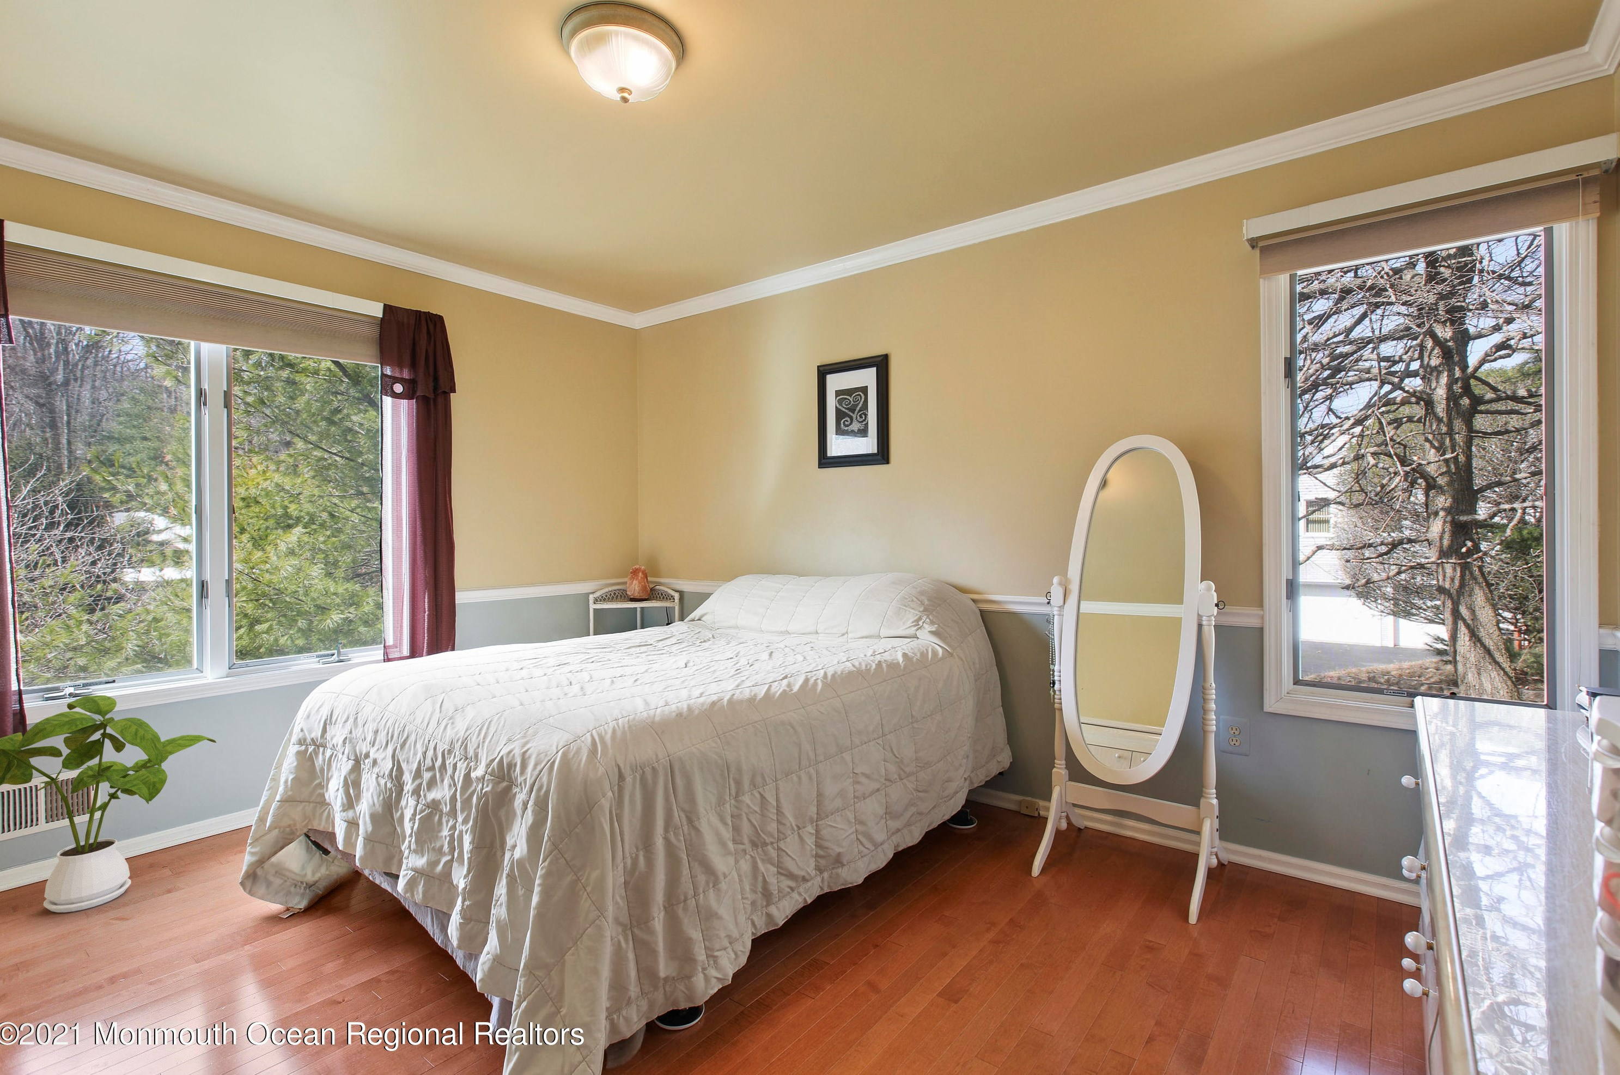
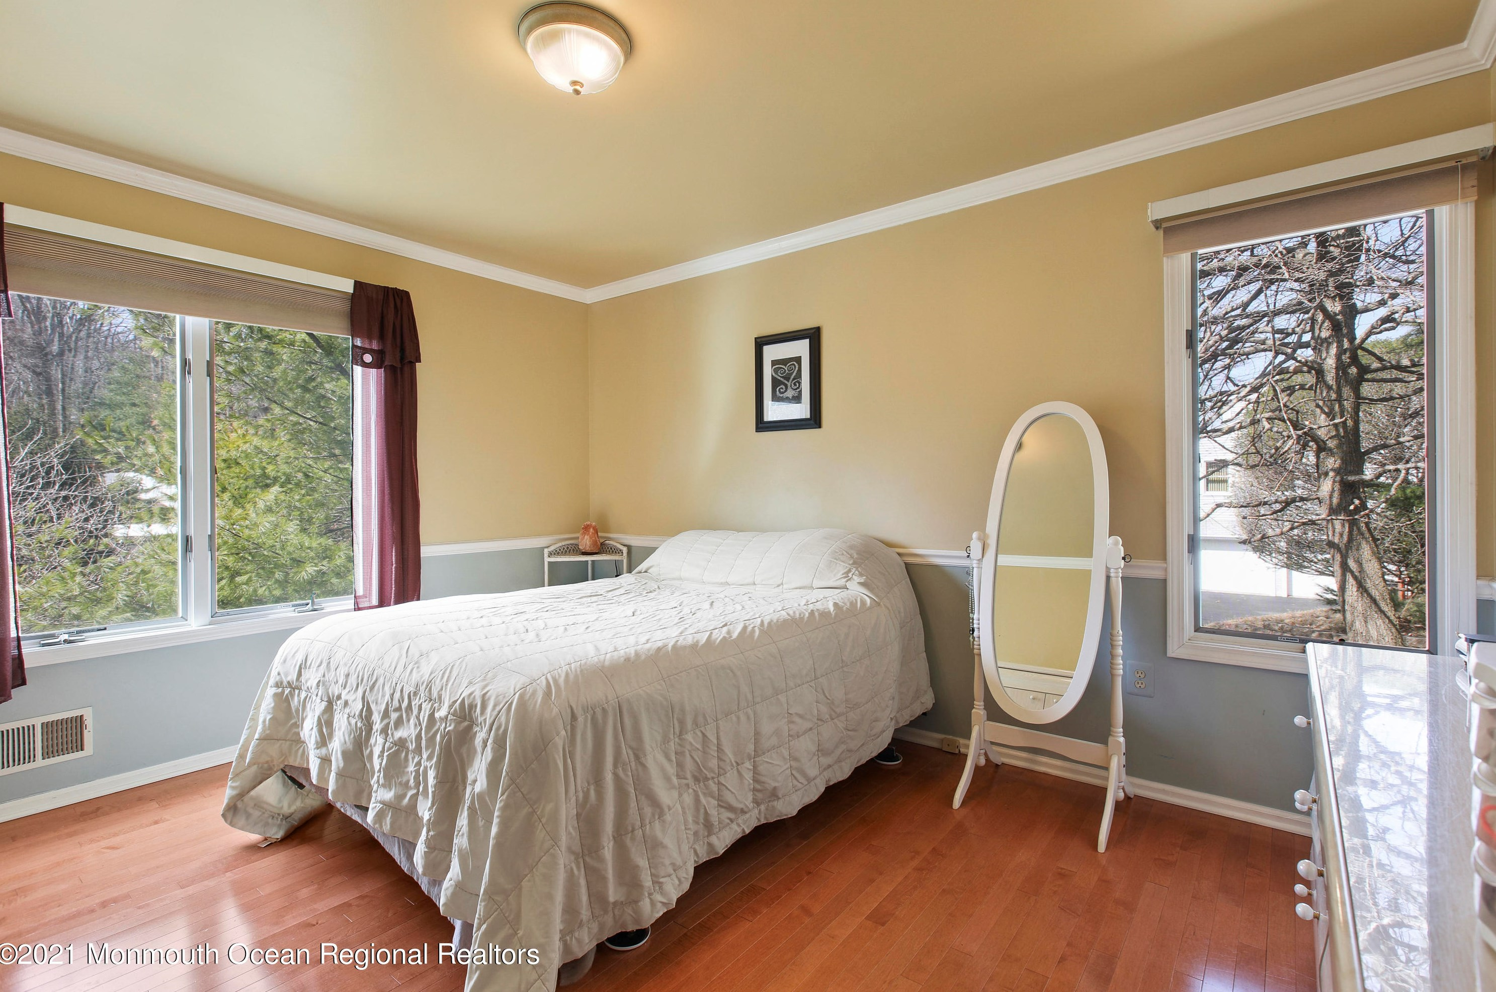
- house plant (104, 801)
